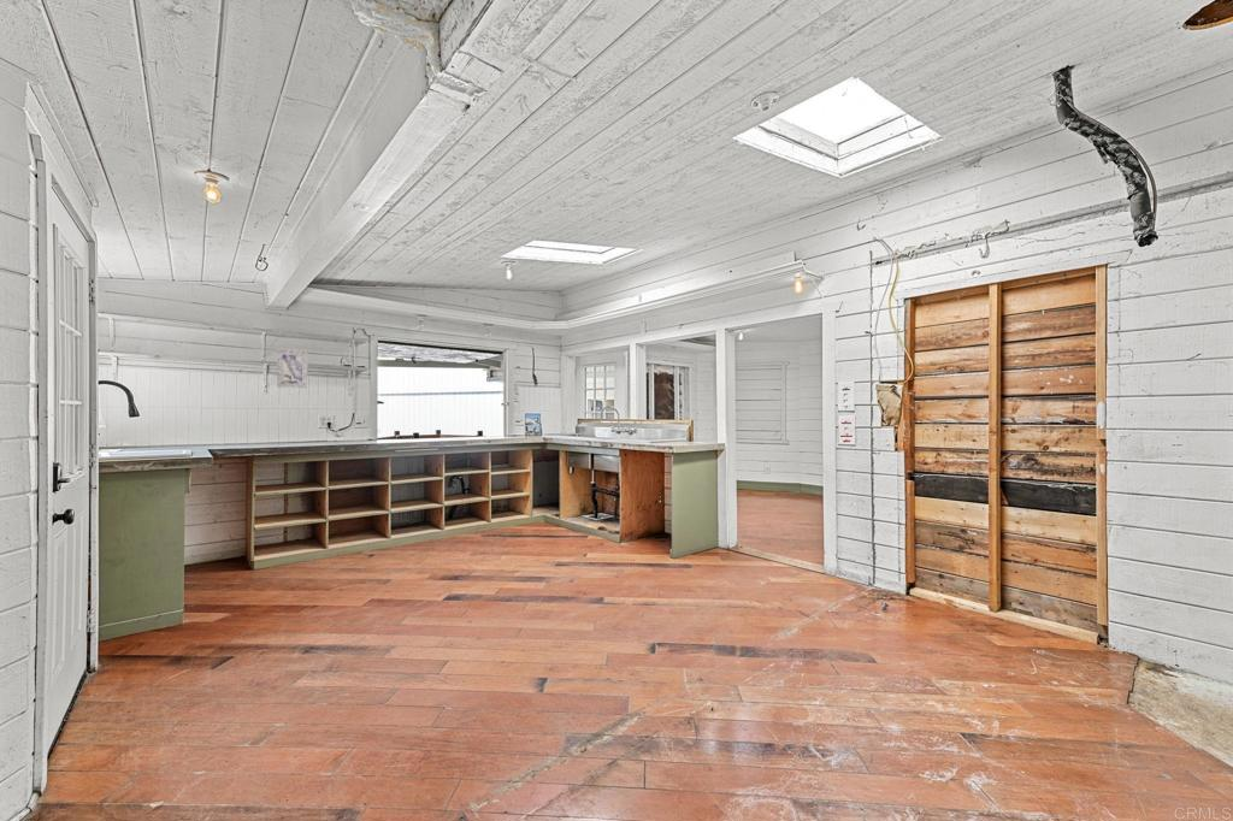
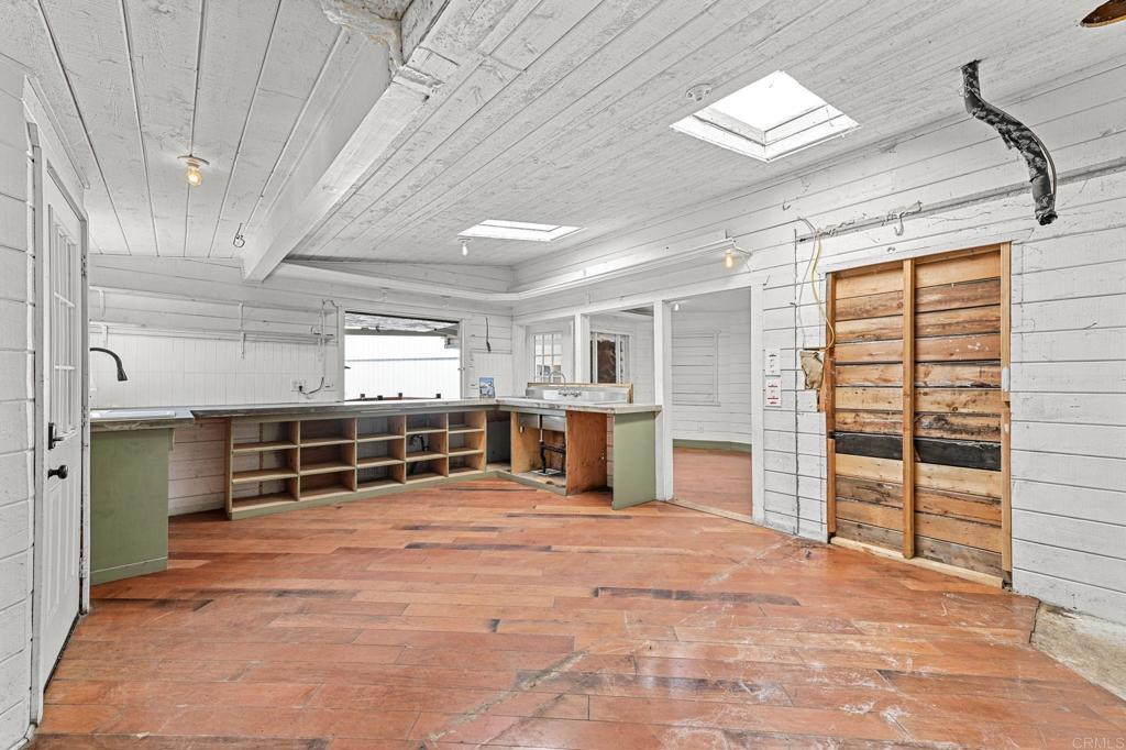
- wall art (291, 368)
